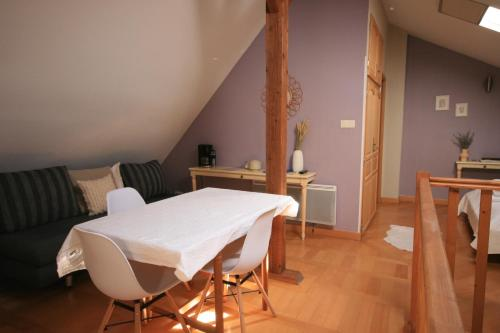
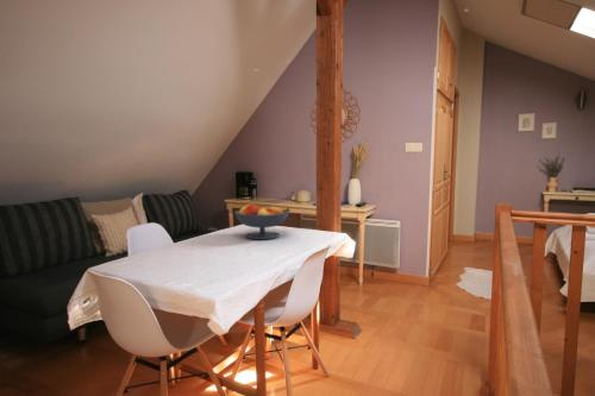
+ fruit bowl (262, 219)
